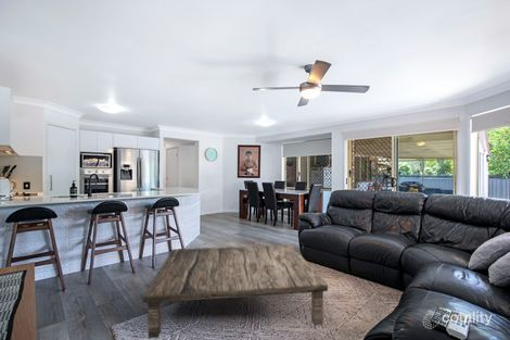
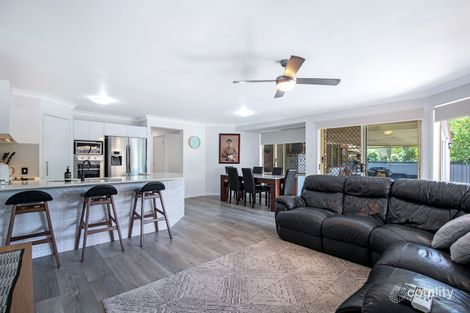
- coffee table (235, 280)
